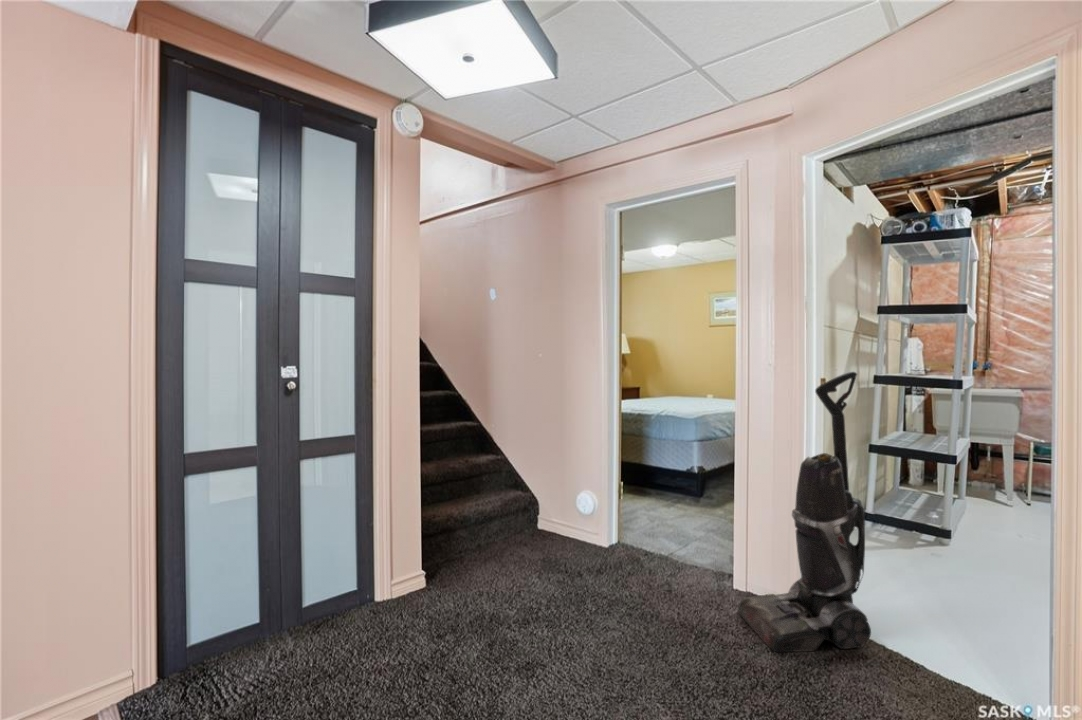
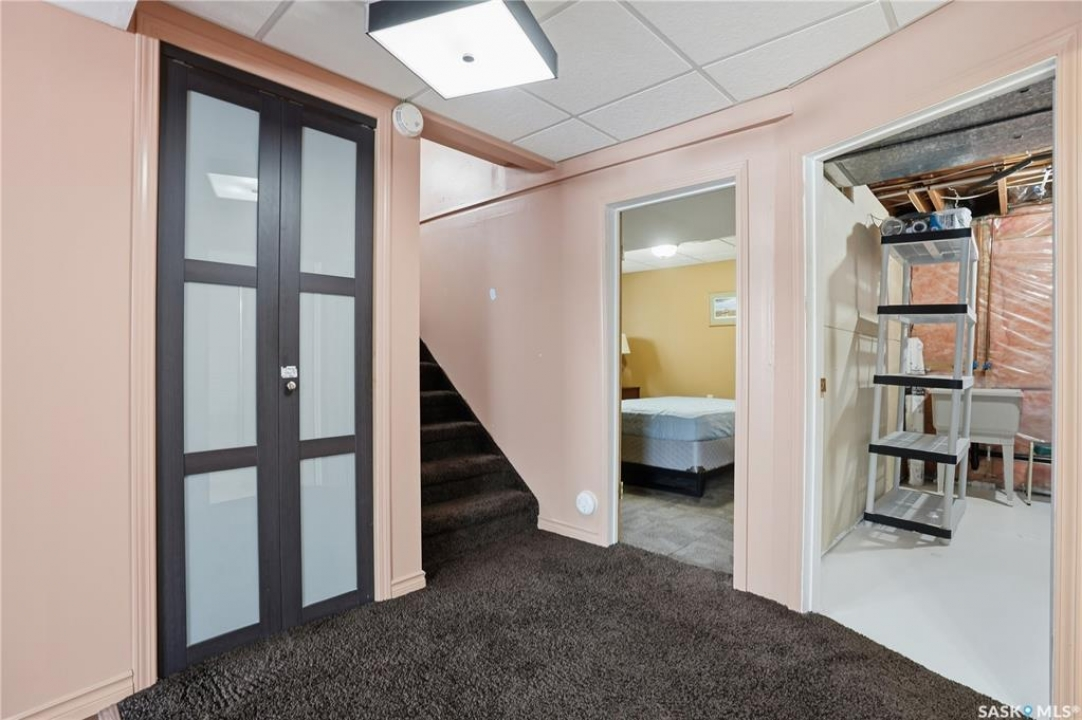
- vacuum cleaner (800, 500)
